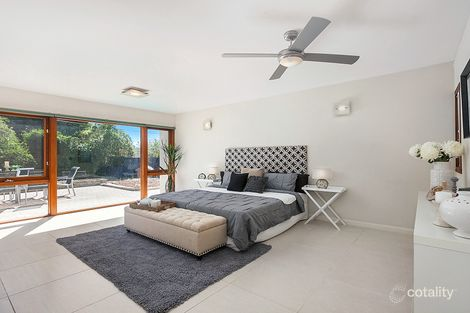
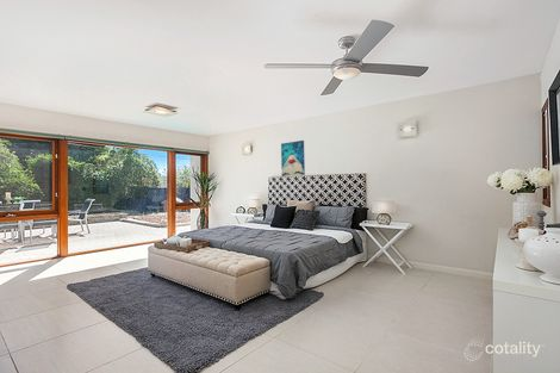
+ wall art (292, 158)
